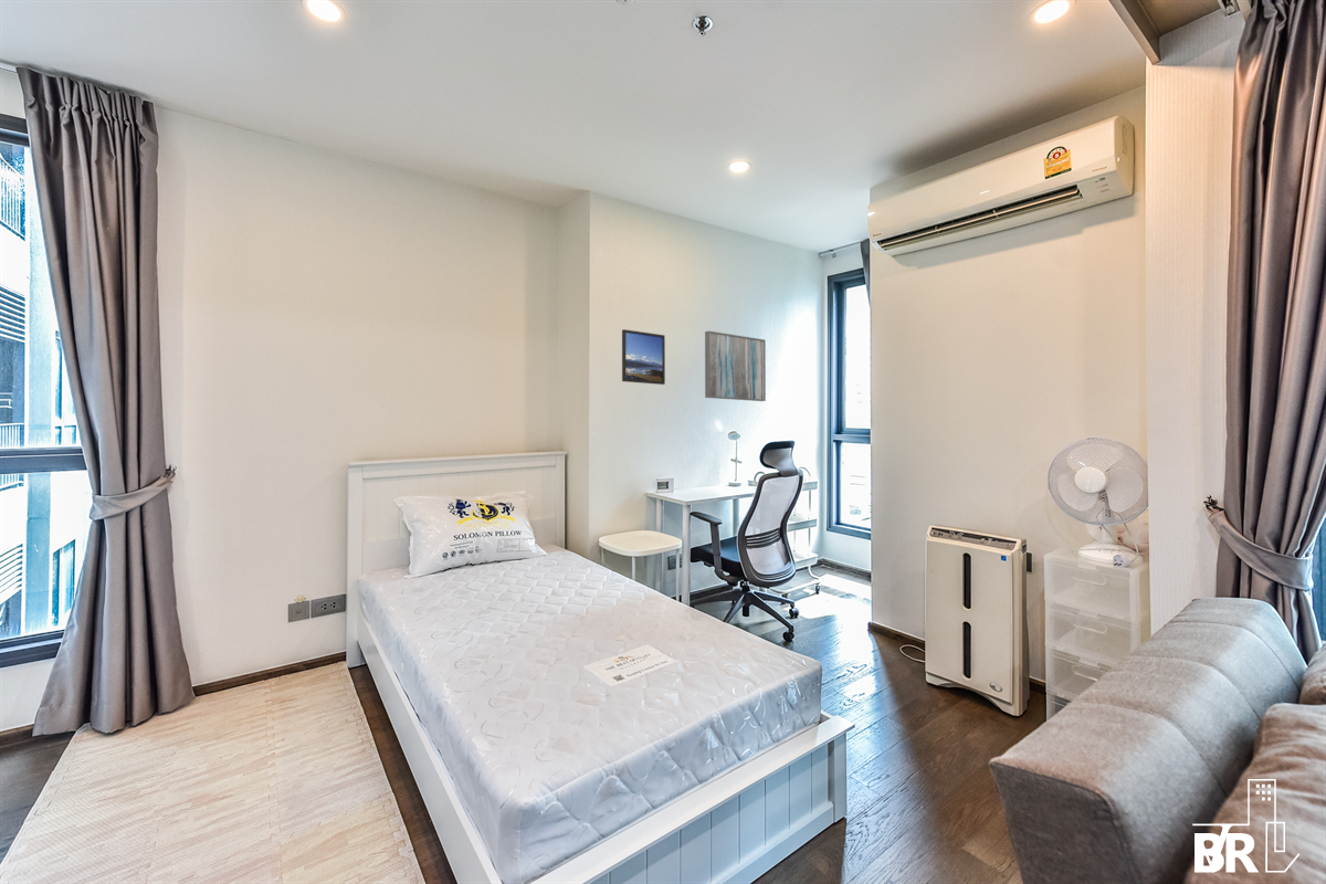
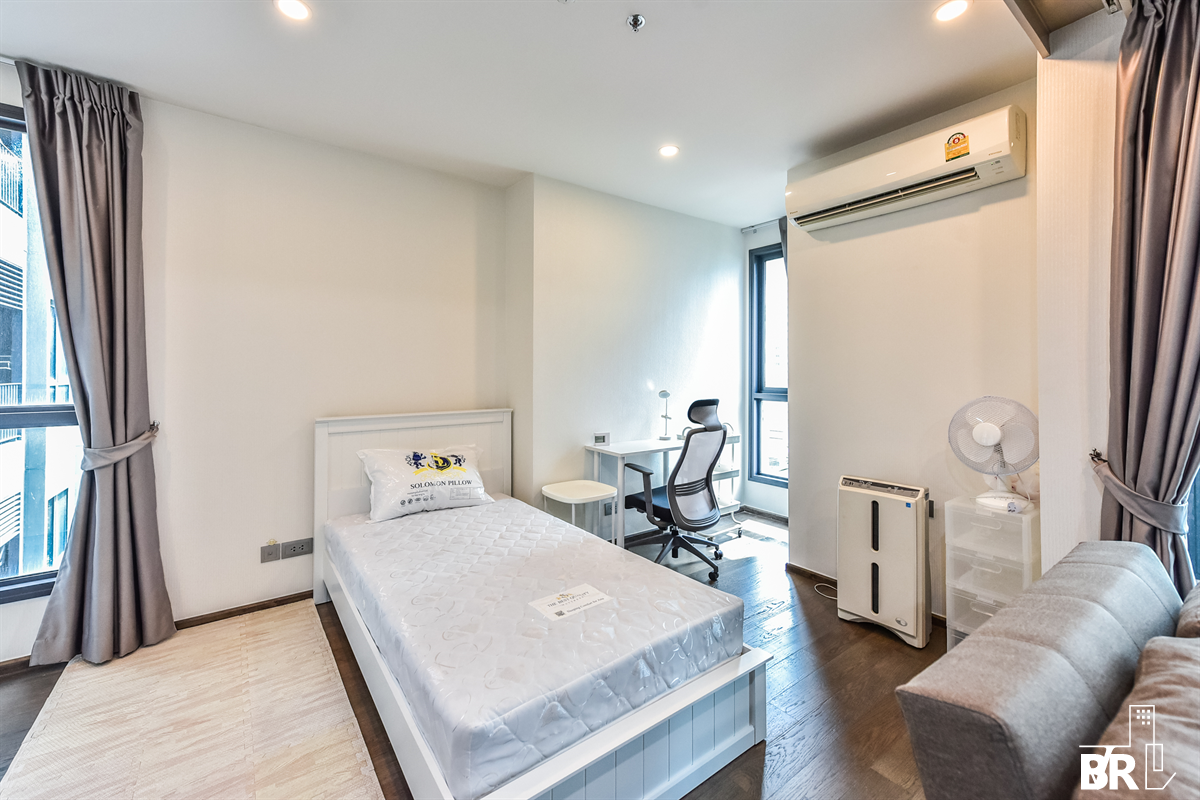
- wall art (736, 367)
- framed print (643, 357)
